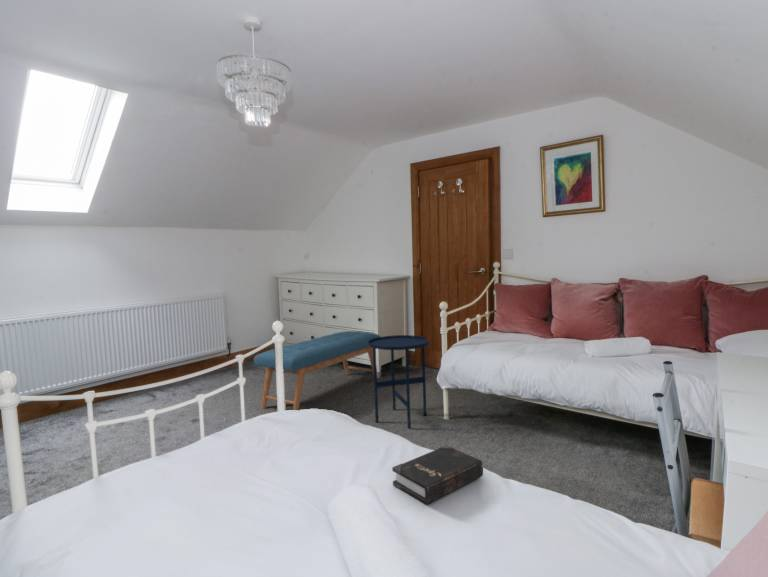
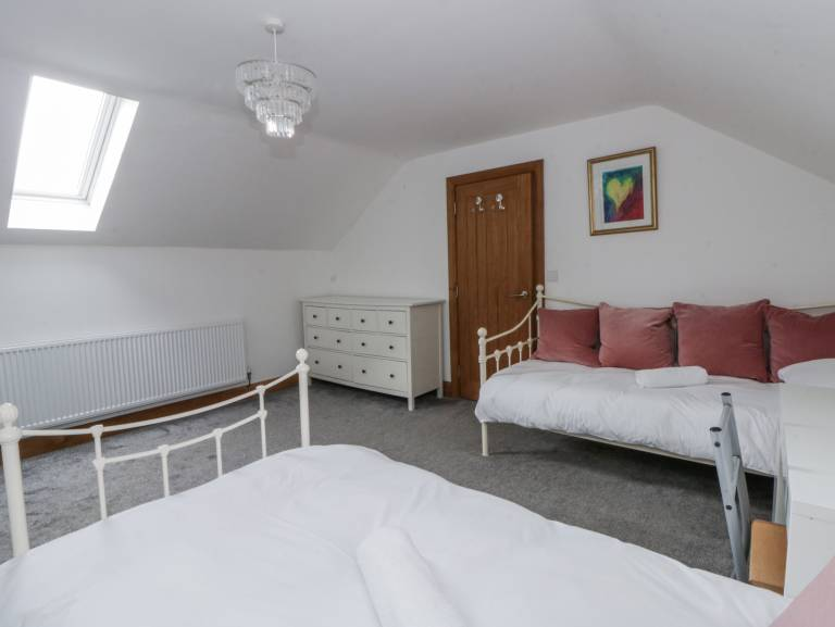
- hardback book (438, 472)
- side table (400, 379)
- bench (324, 366)
